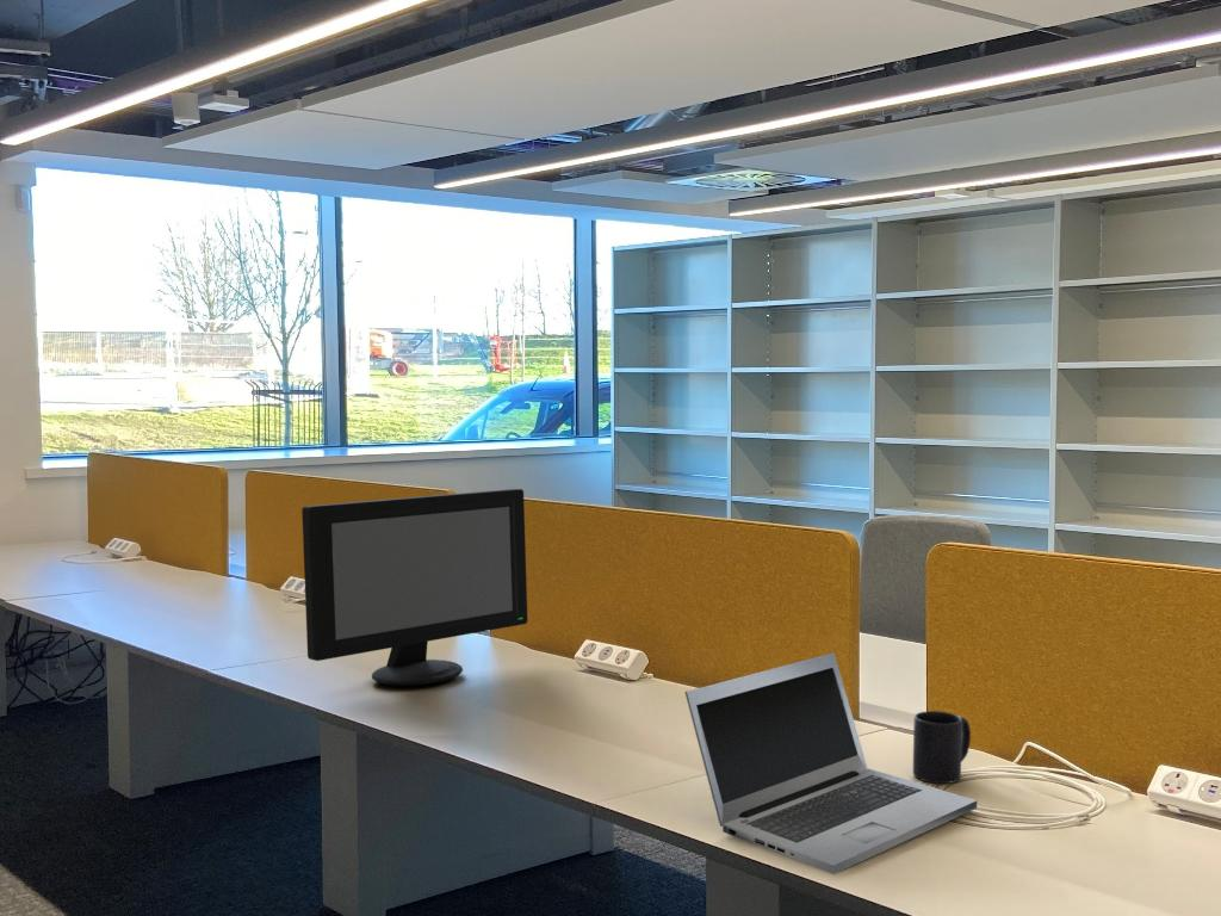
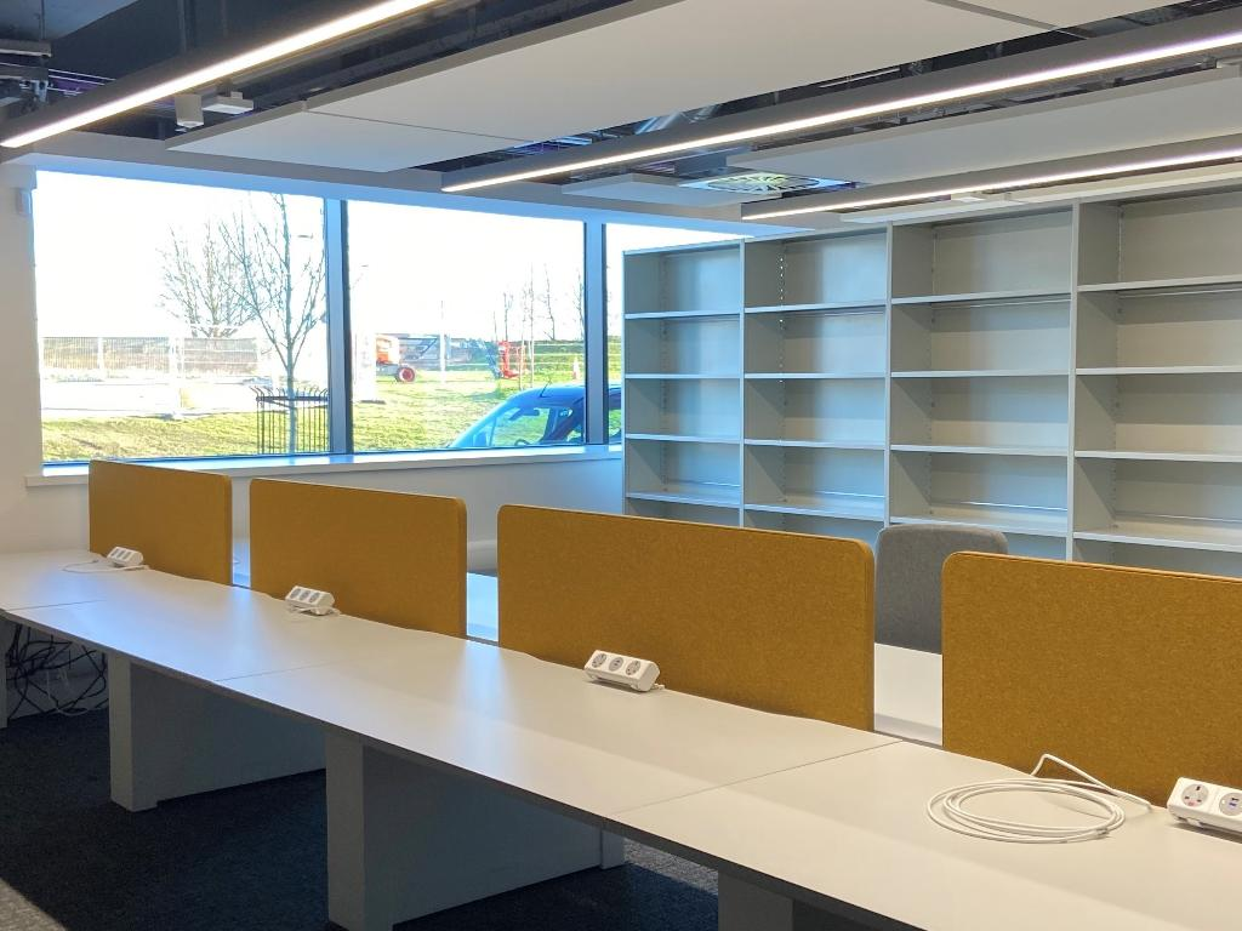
- mug (946, 743)
- laptop (832, 751)
- computer monitor (416, 587)
